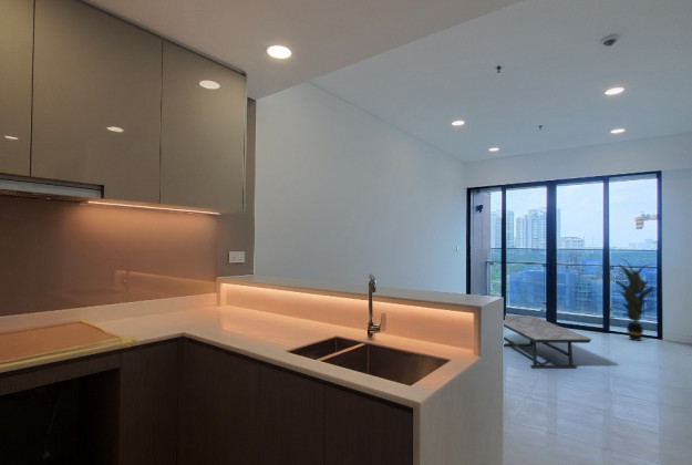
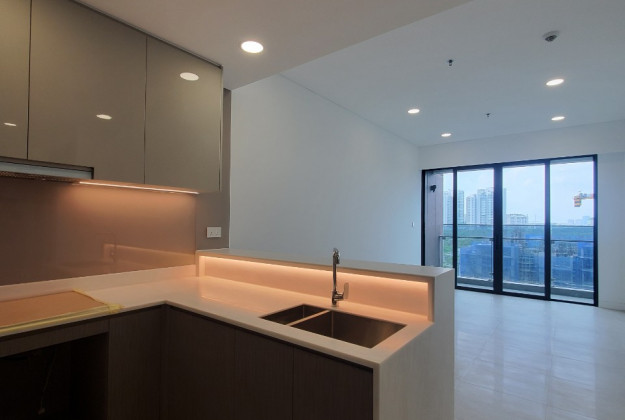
- indoor plant (631, 298)
- coffee table (533, 340)
